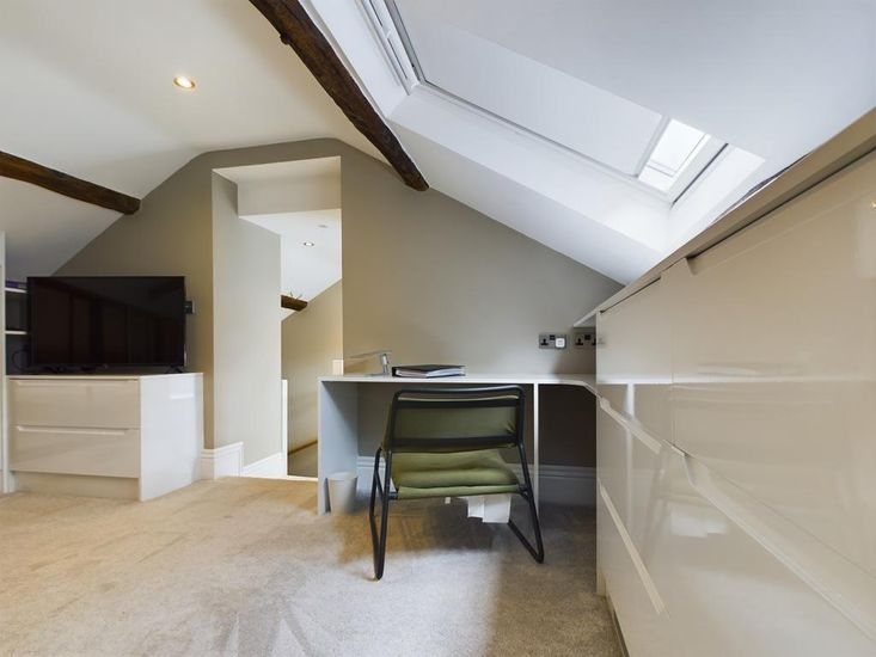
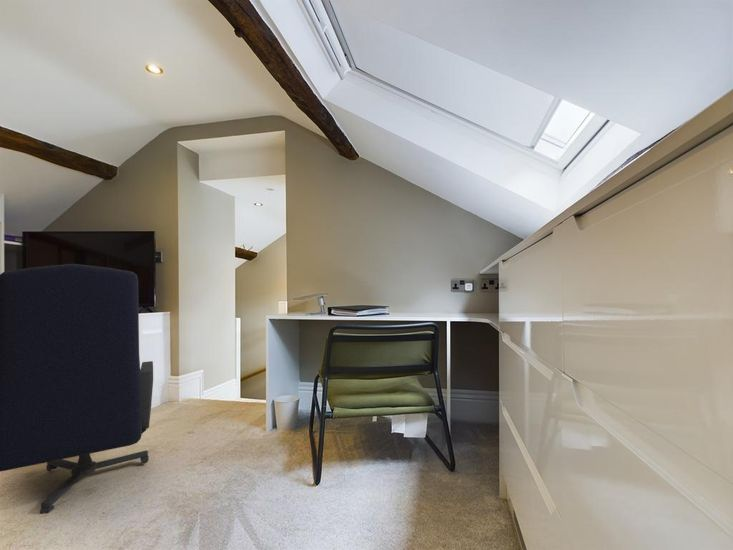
+ office chair (84, 372)
